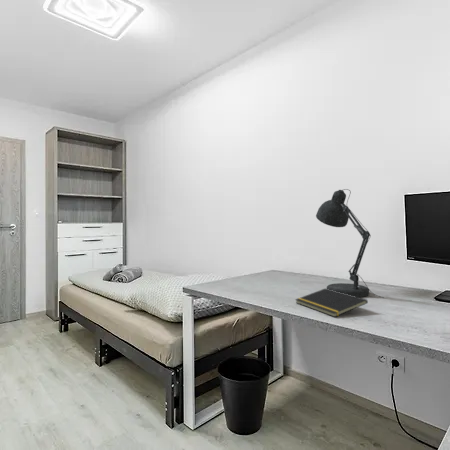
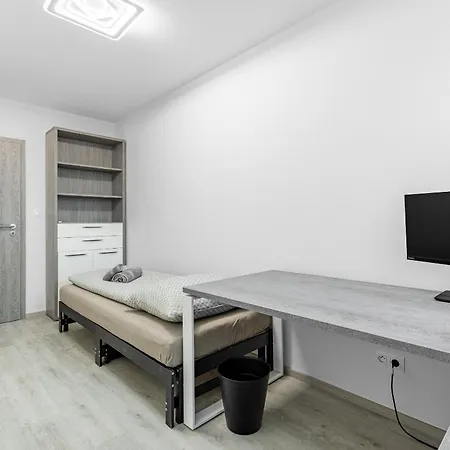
- desk lamp (344, 226)
- notepad (329, 301)
